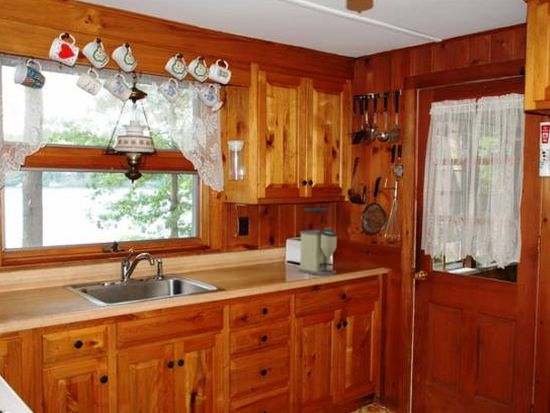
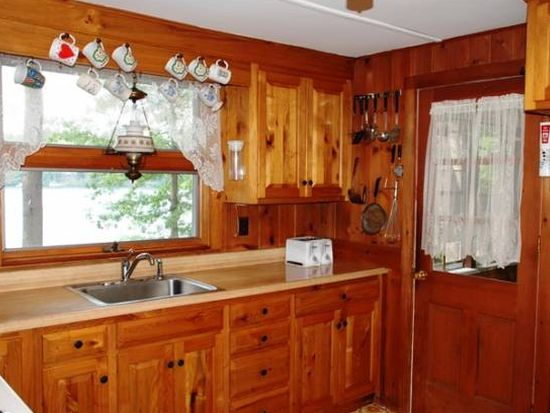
- coffee grinder (317, 240)
